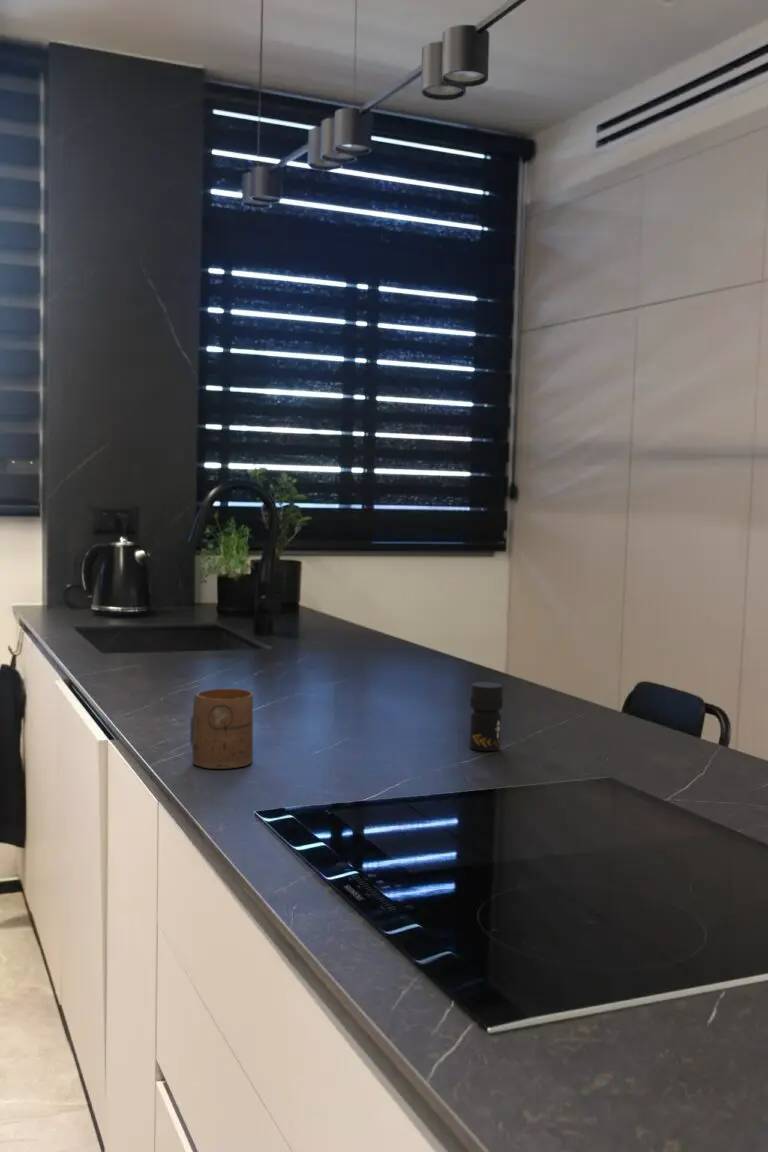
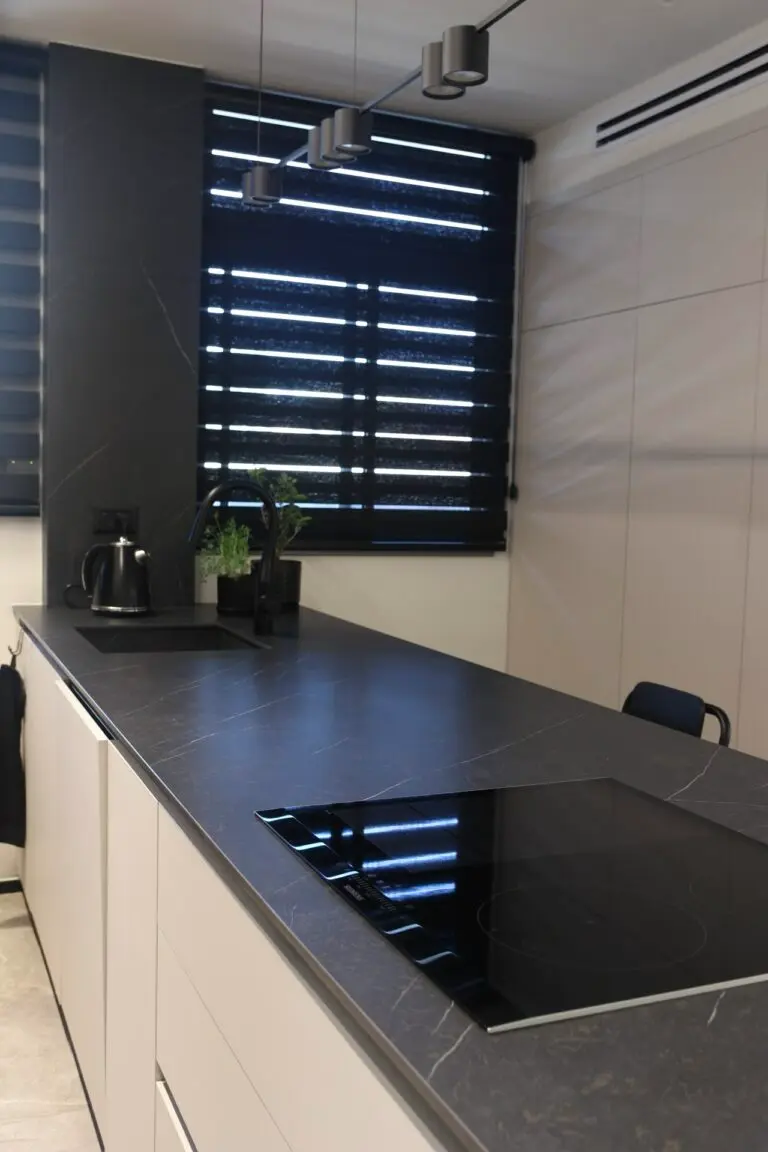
- jar (485, 716)
- cup (222, 727)
